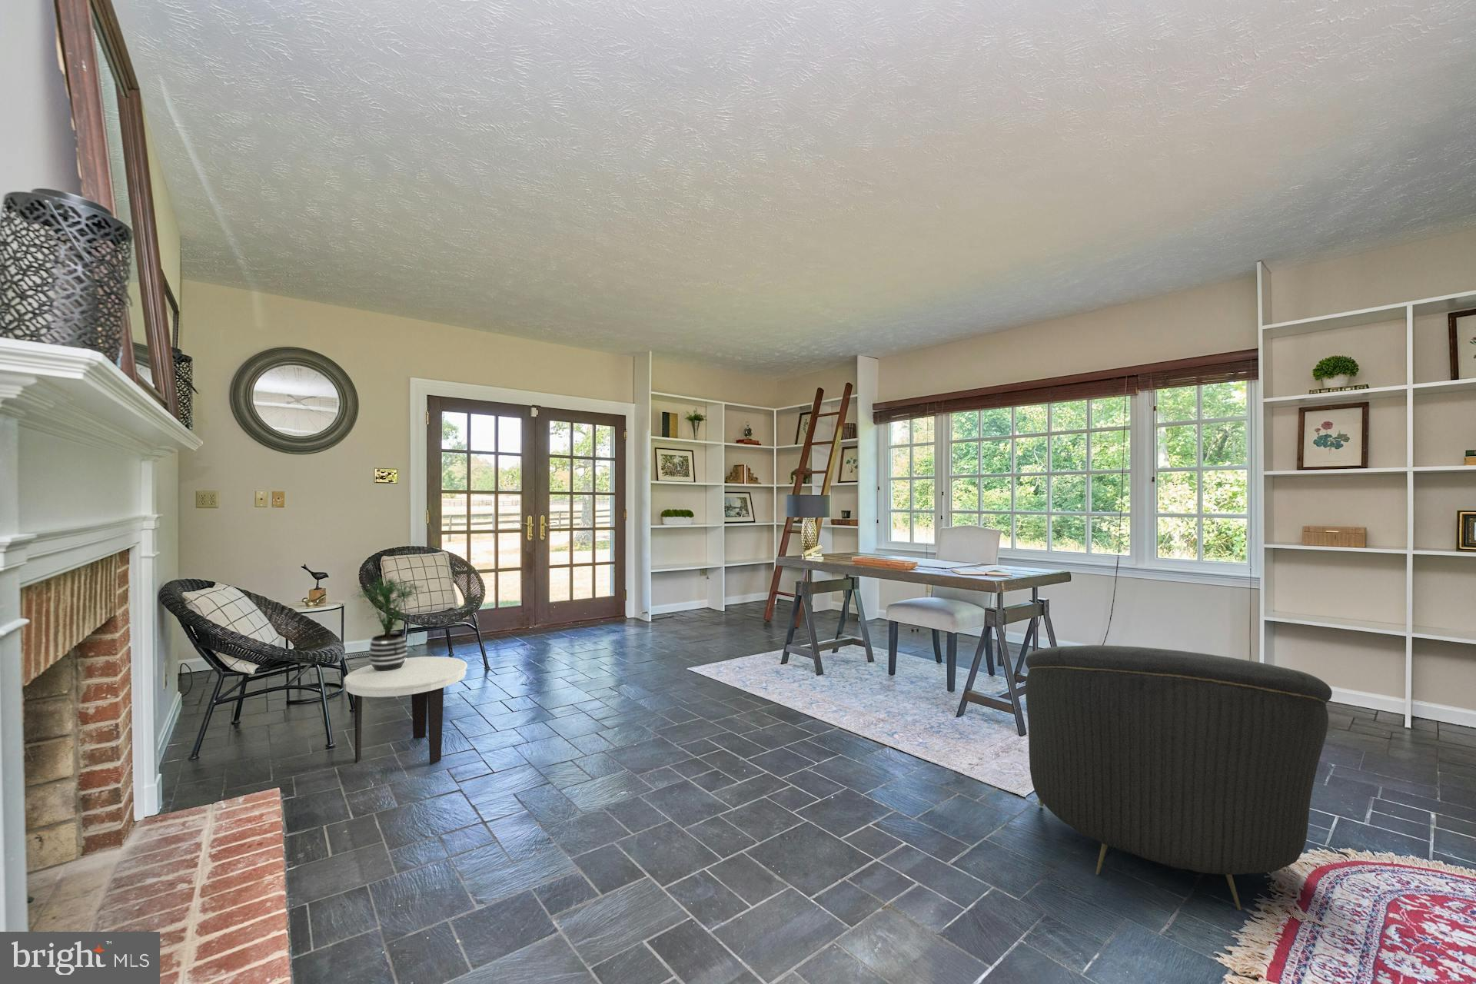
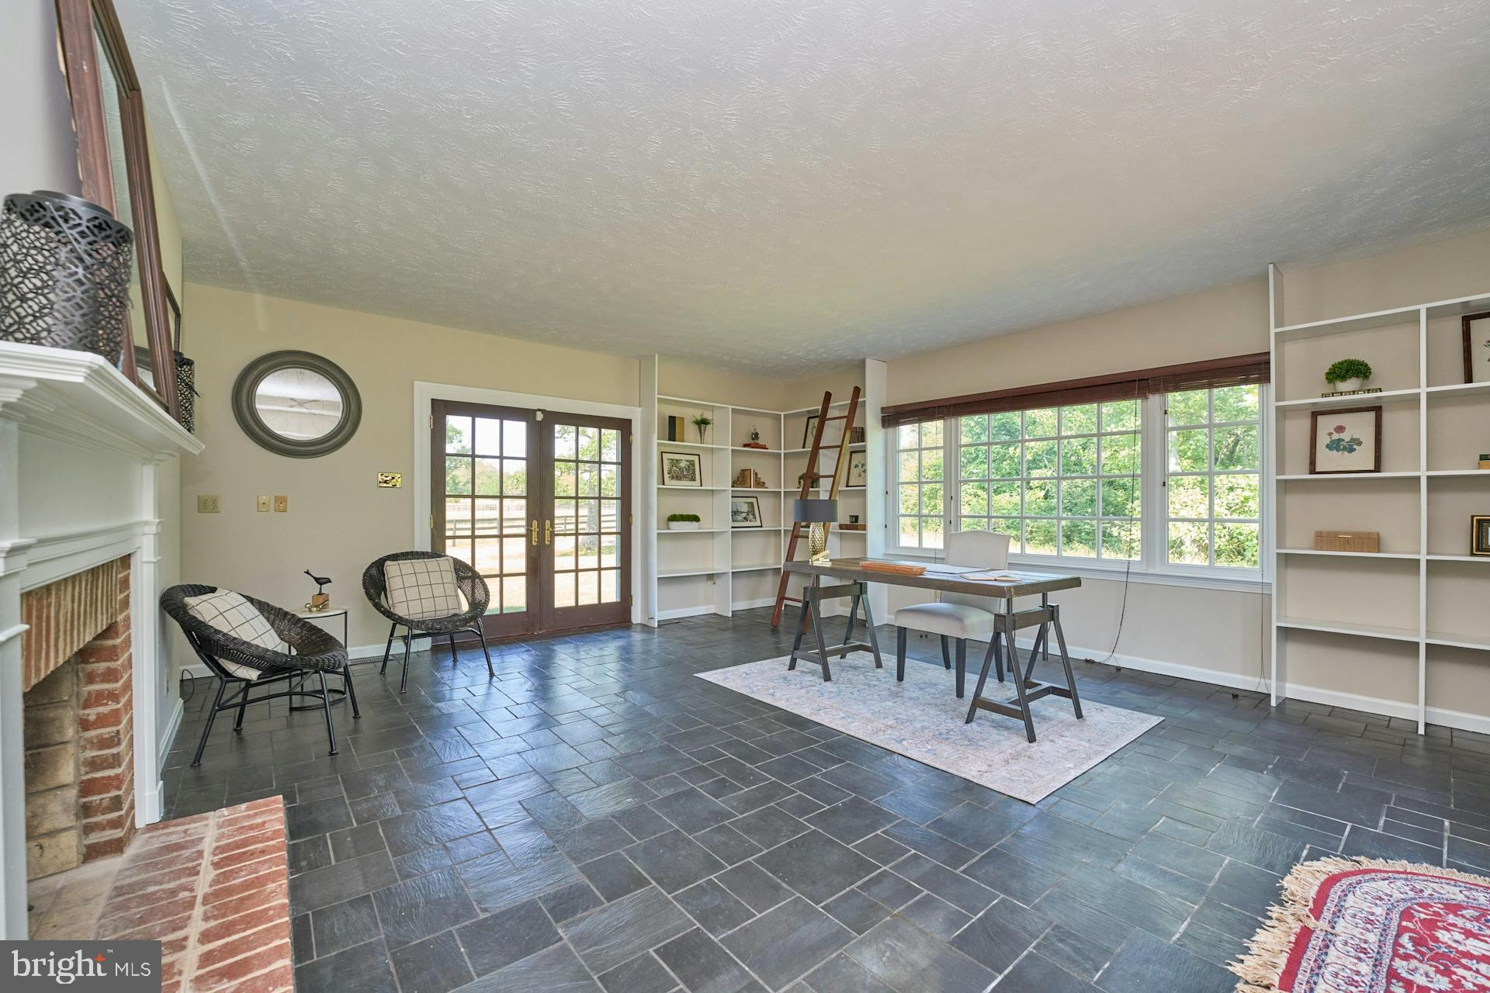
- side table (412, 712)
- potted plant (390, 622)
- armchair (1161, 745)
